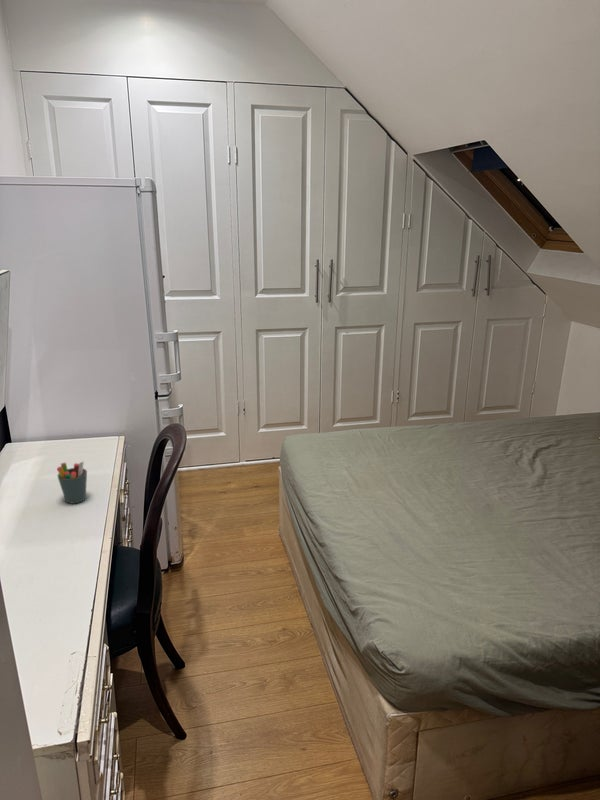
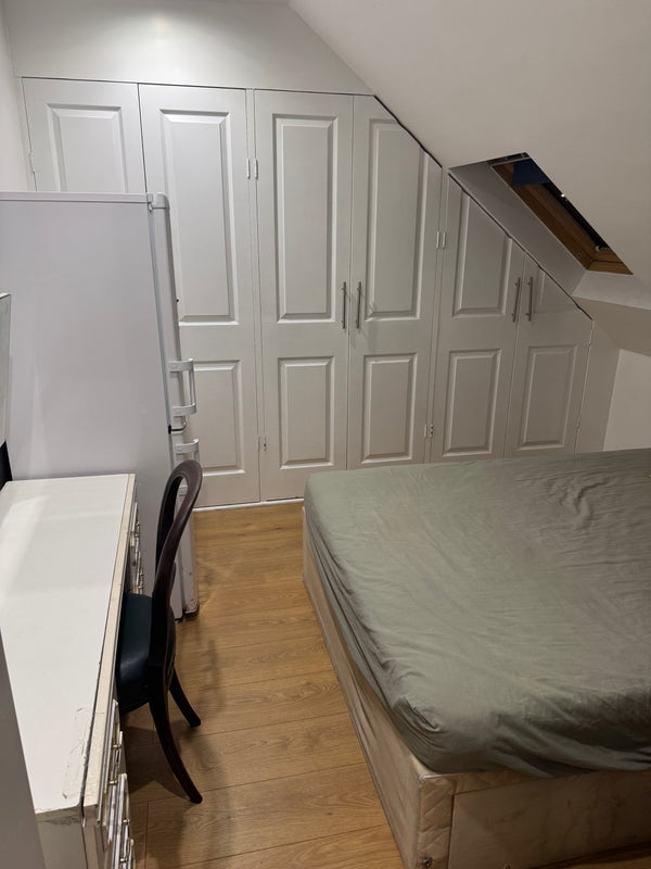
- pen holder (72, 479)
